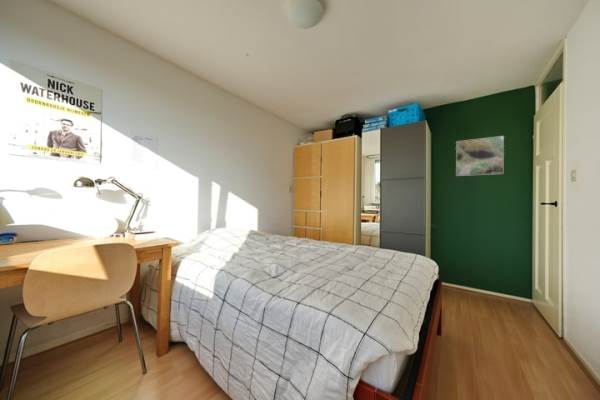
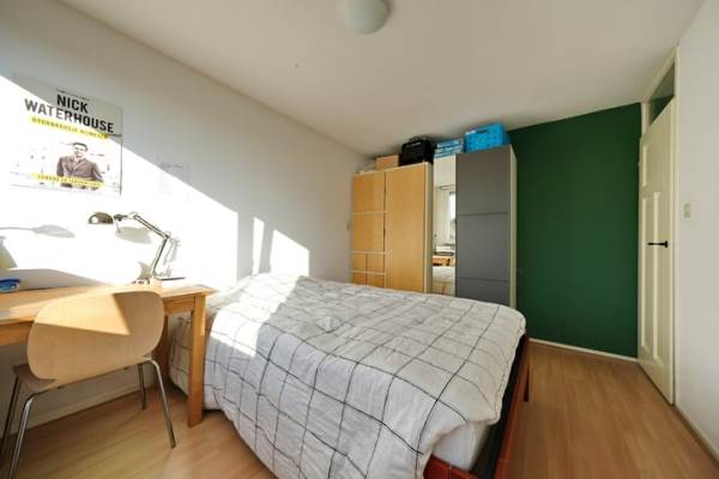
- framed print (478, 156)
